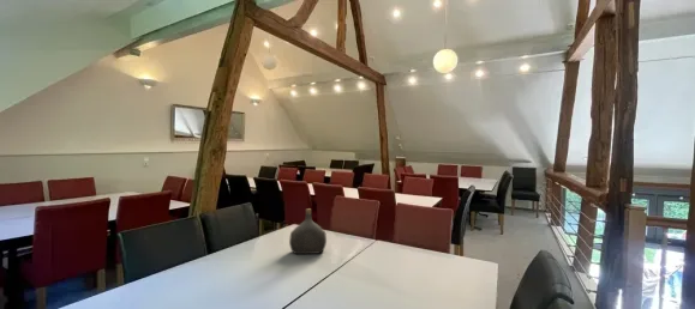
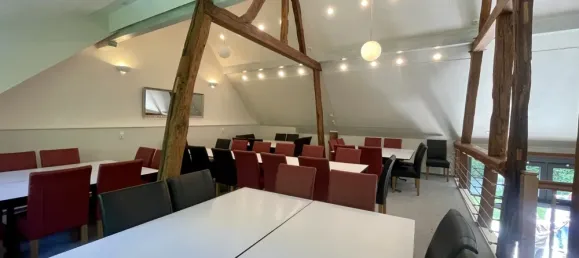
- water jug (307, 230)
